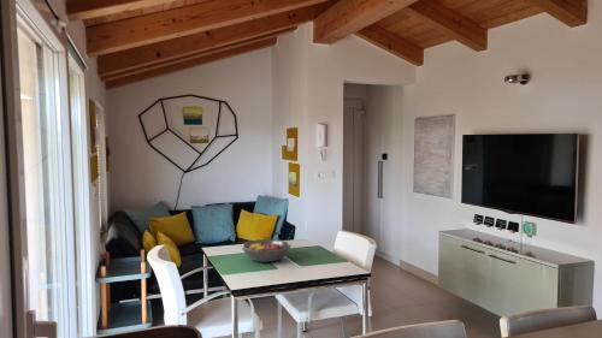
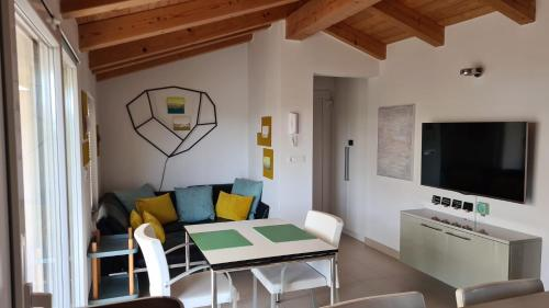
- fruit bowl (266, 249)
